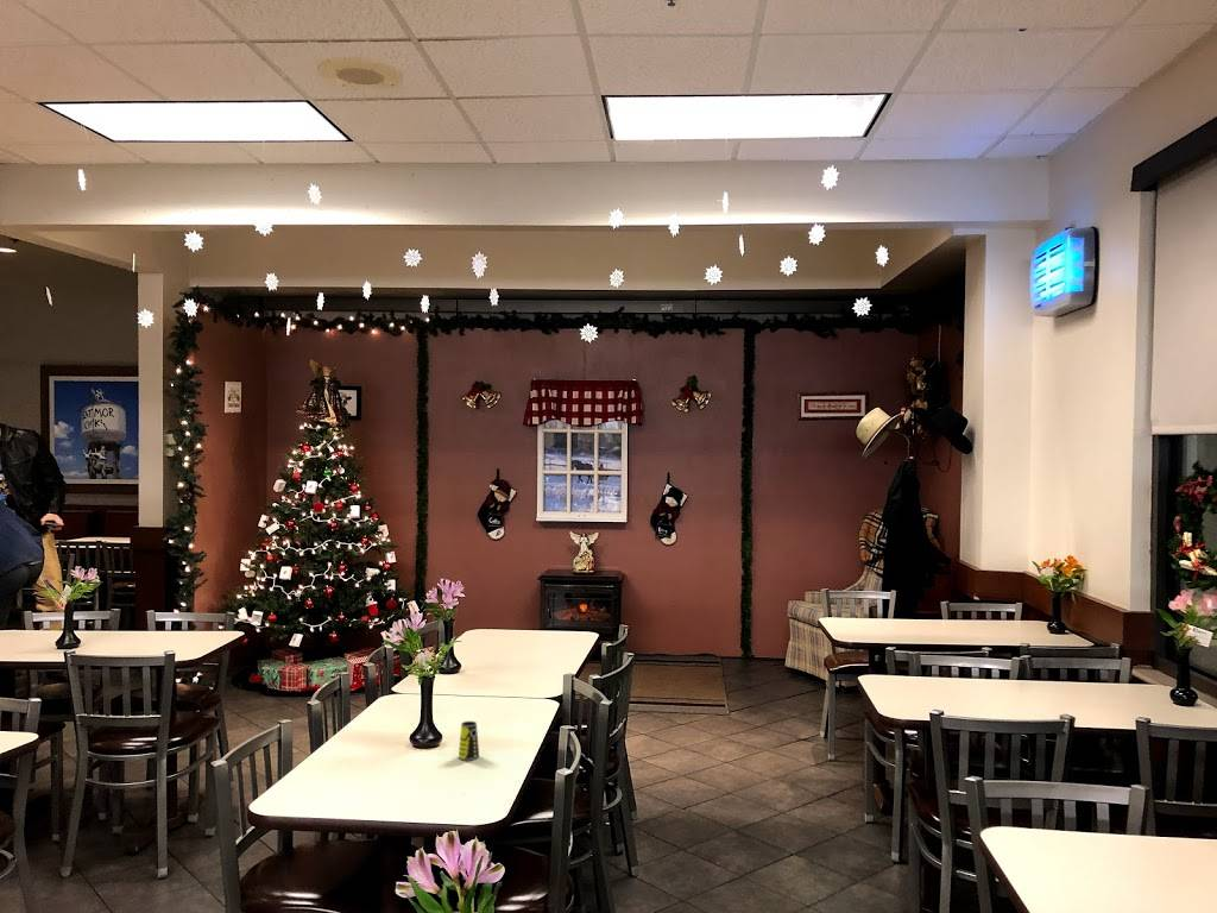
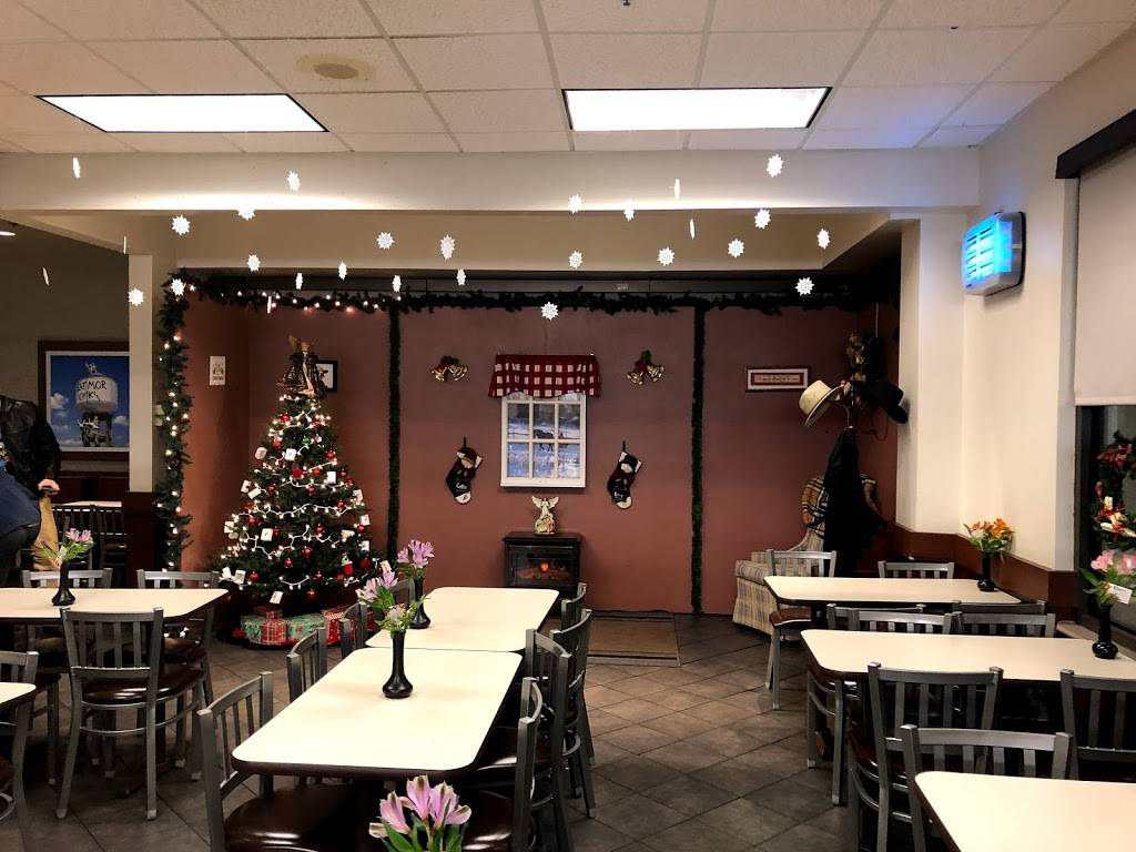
- cup (468, 739)
